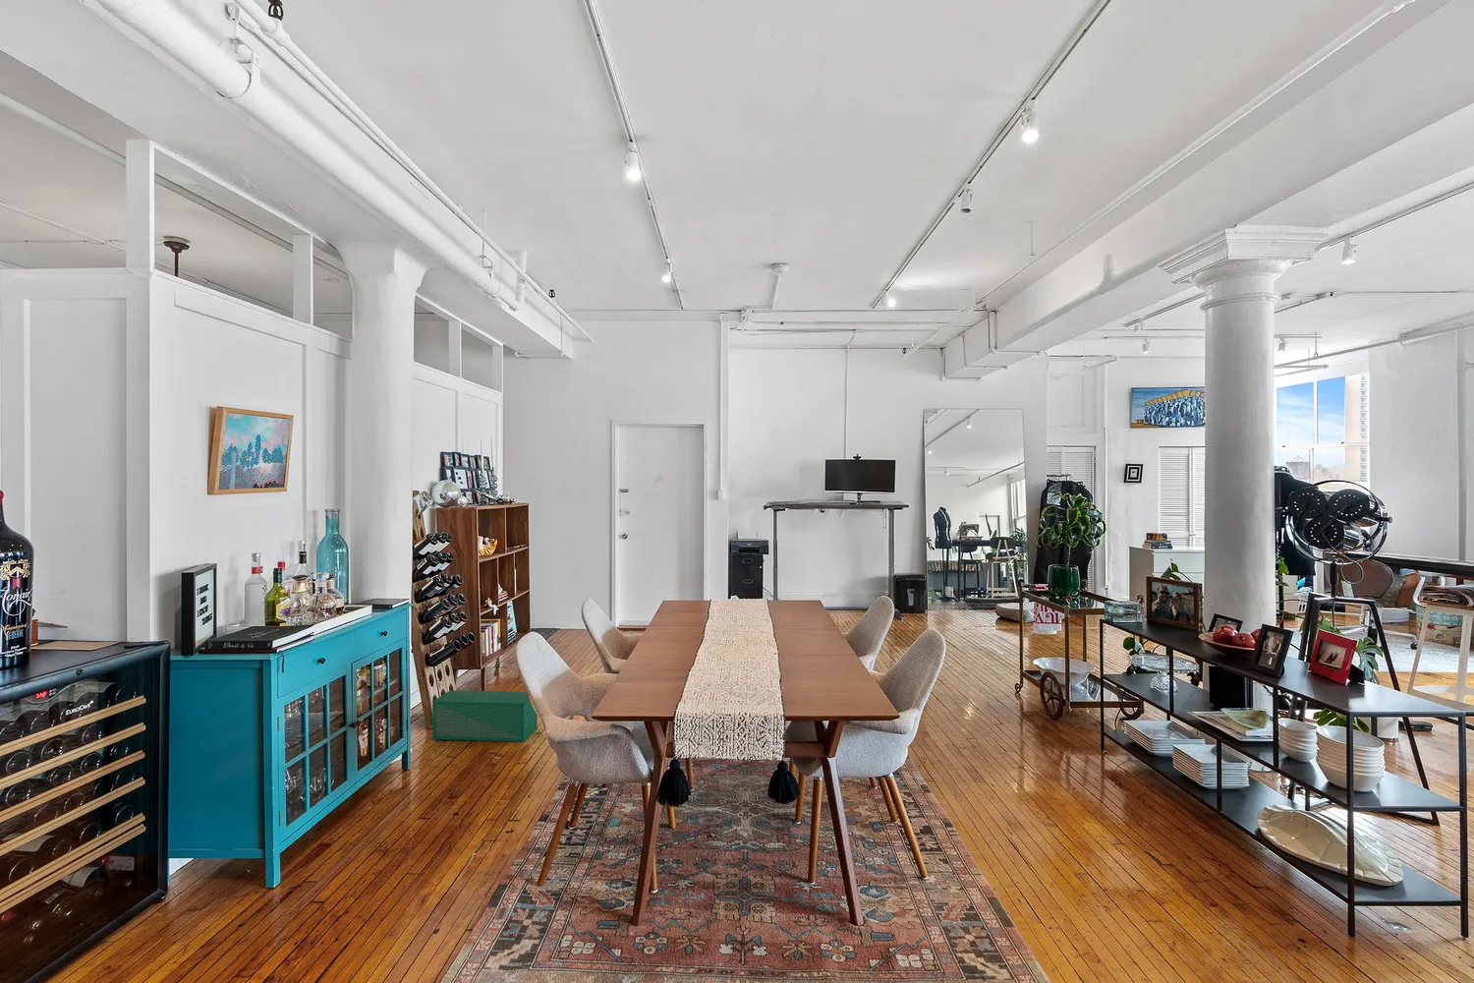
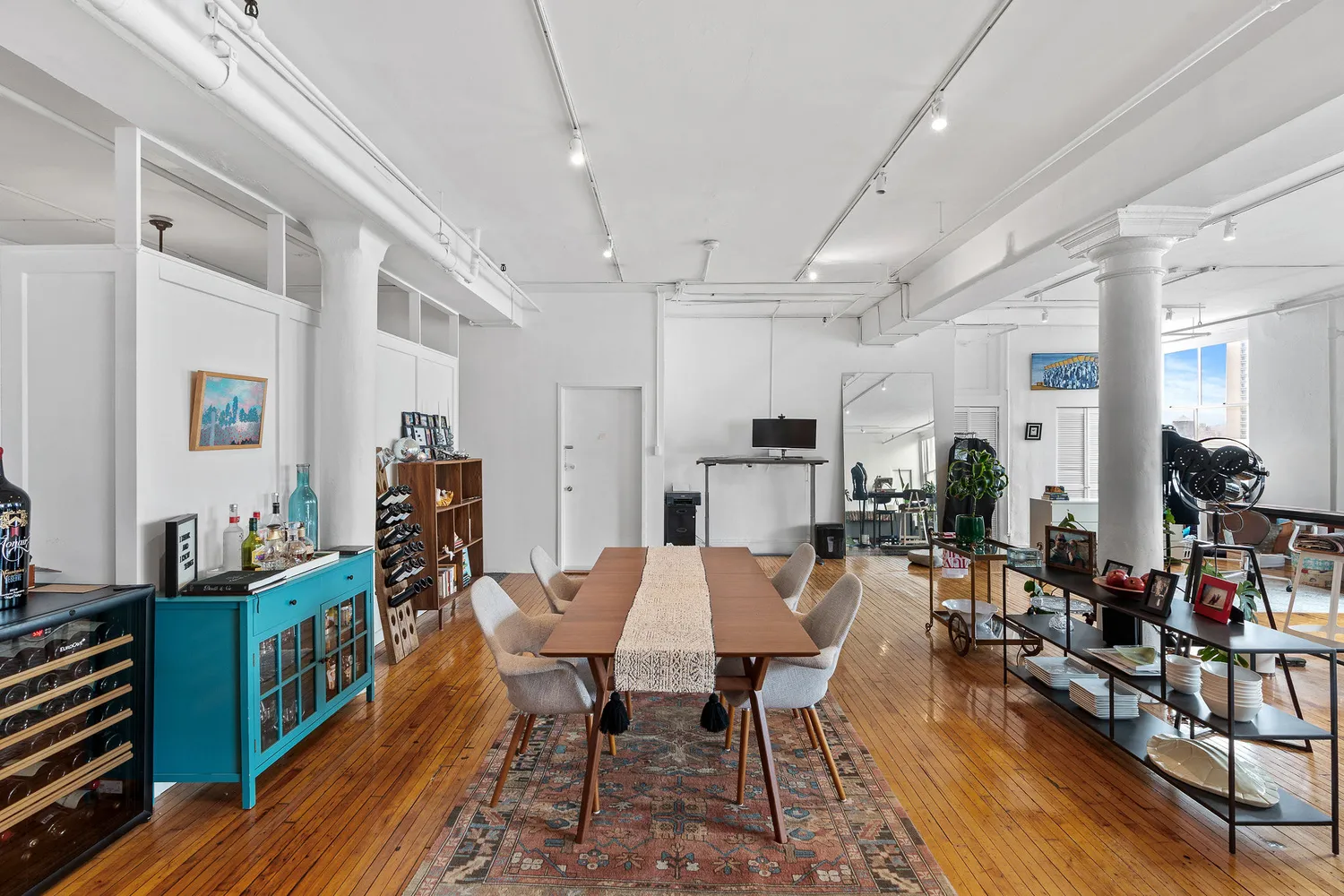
- storage bin (486, 714)
